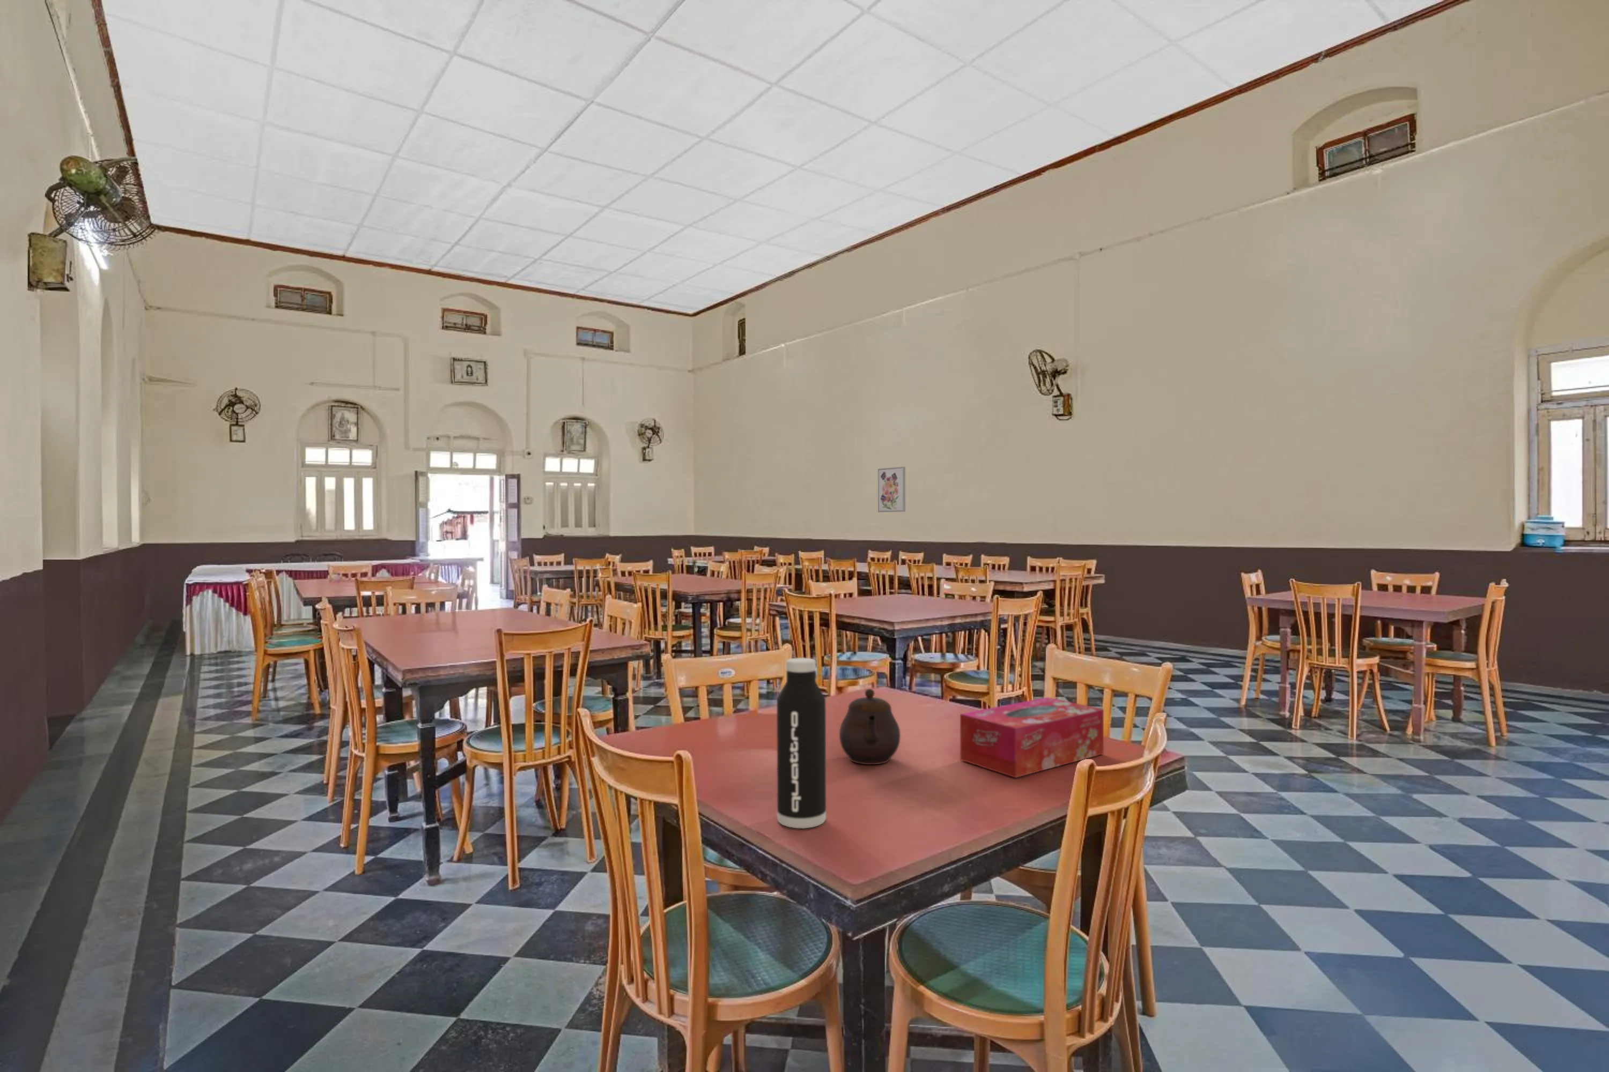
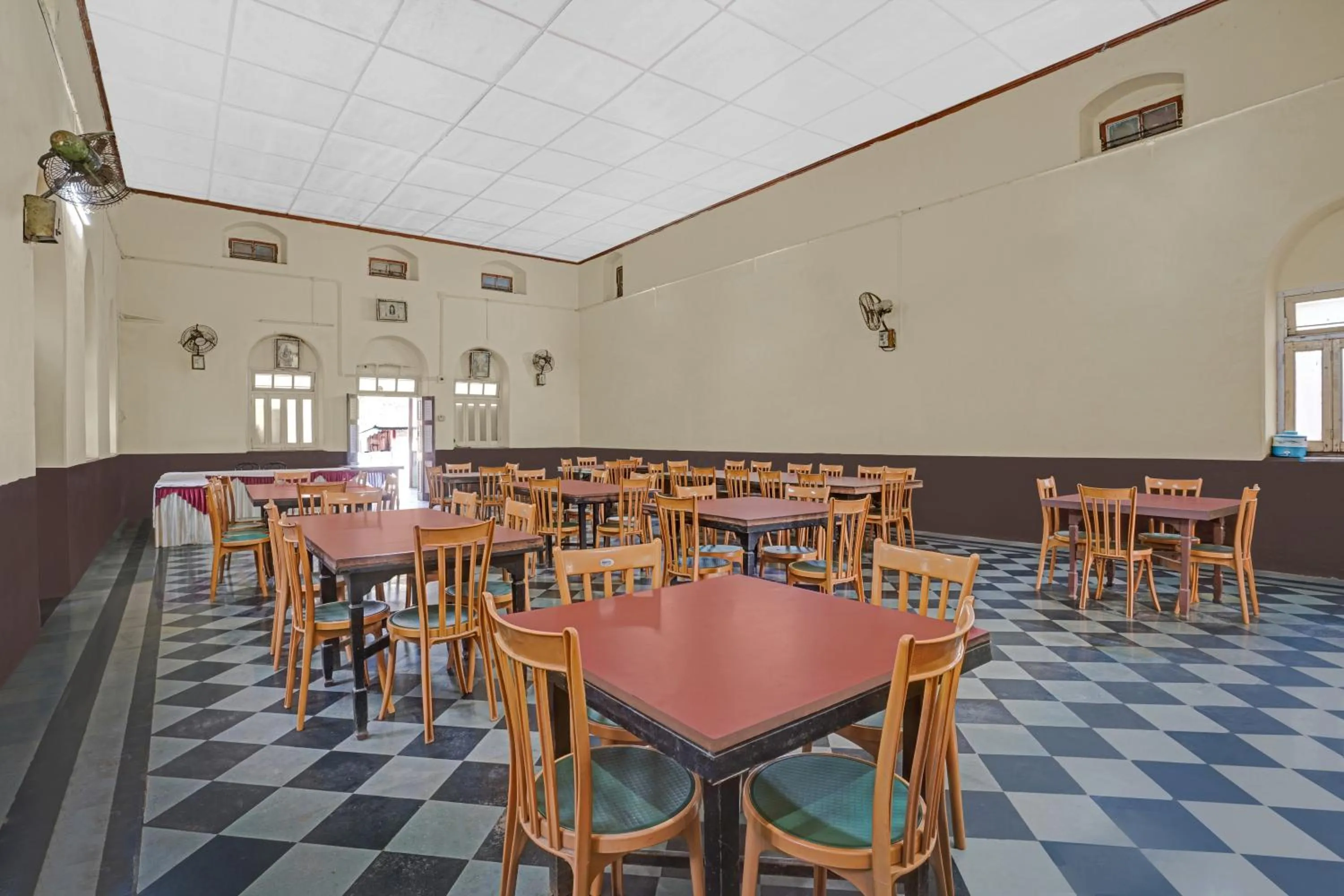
- teapot (870, 723)
- tissue box (1032, 733)
- water bottle (801, 739)
- wall art (891, 489)
